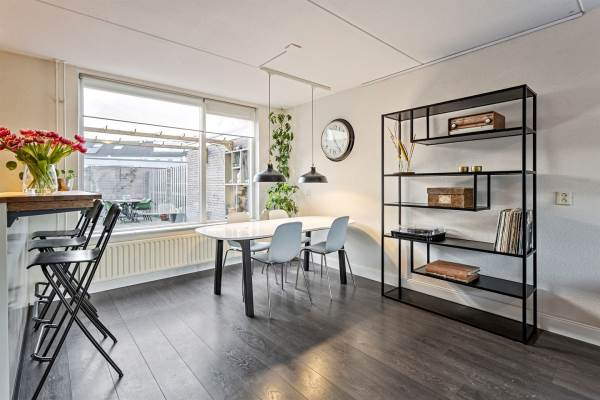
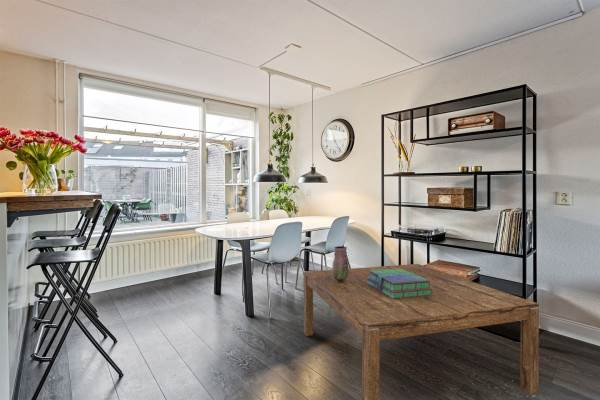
+ vase (340, 263)
+ coffee table (400, 321)
+ stack of books (397, 281)
